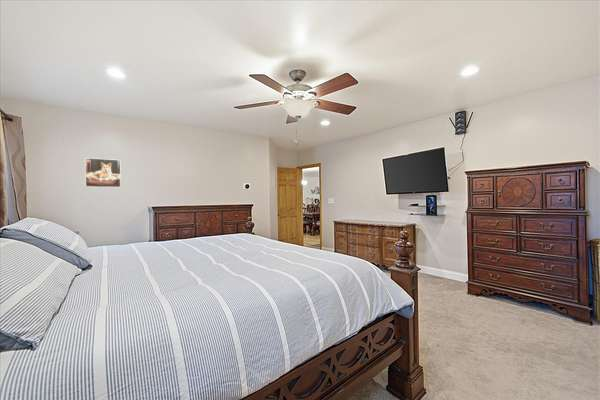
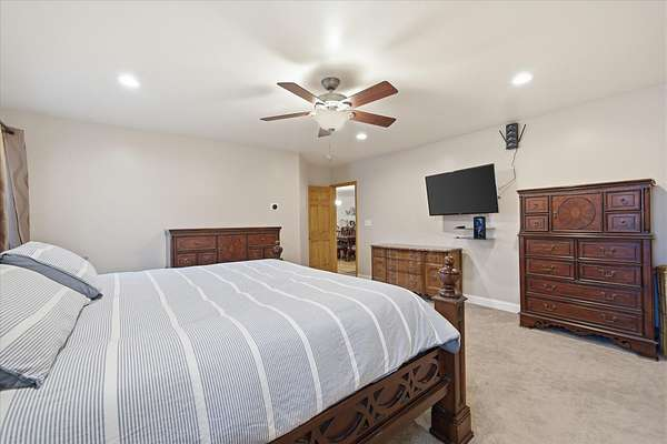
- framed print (103, 173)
